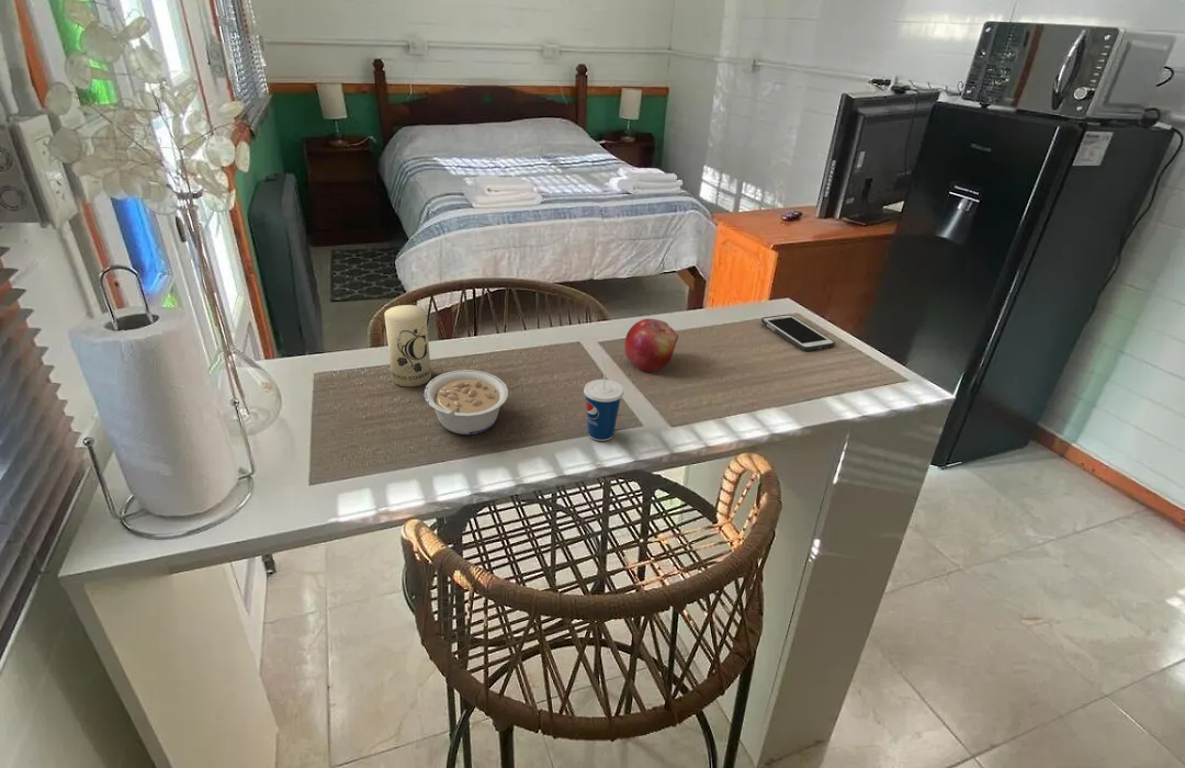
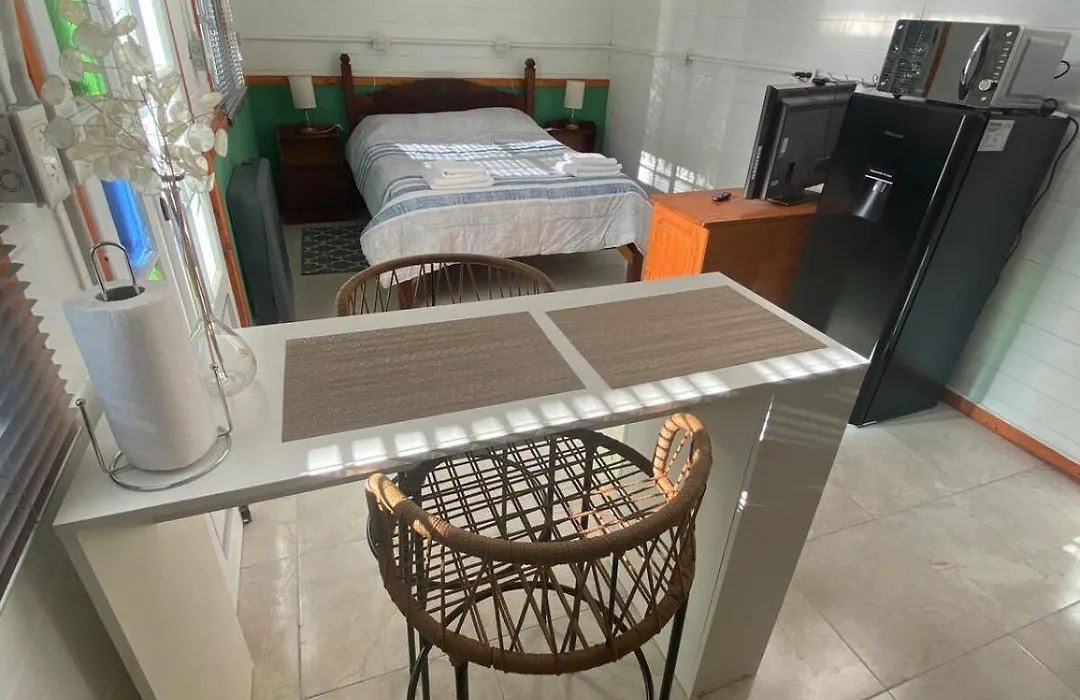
- legume (467, 404)
- cup (602, 398)
- cell phone (797, 331)
- candle (408, 346)
- fruit (652, 342)
